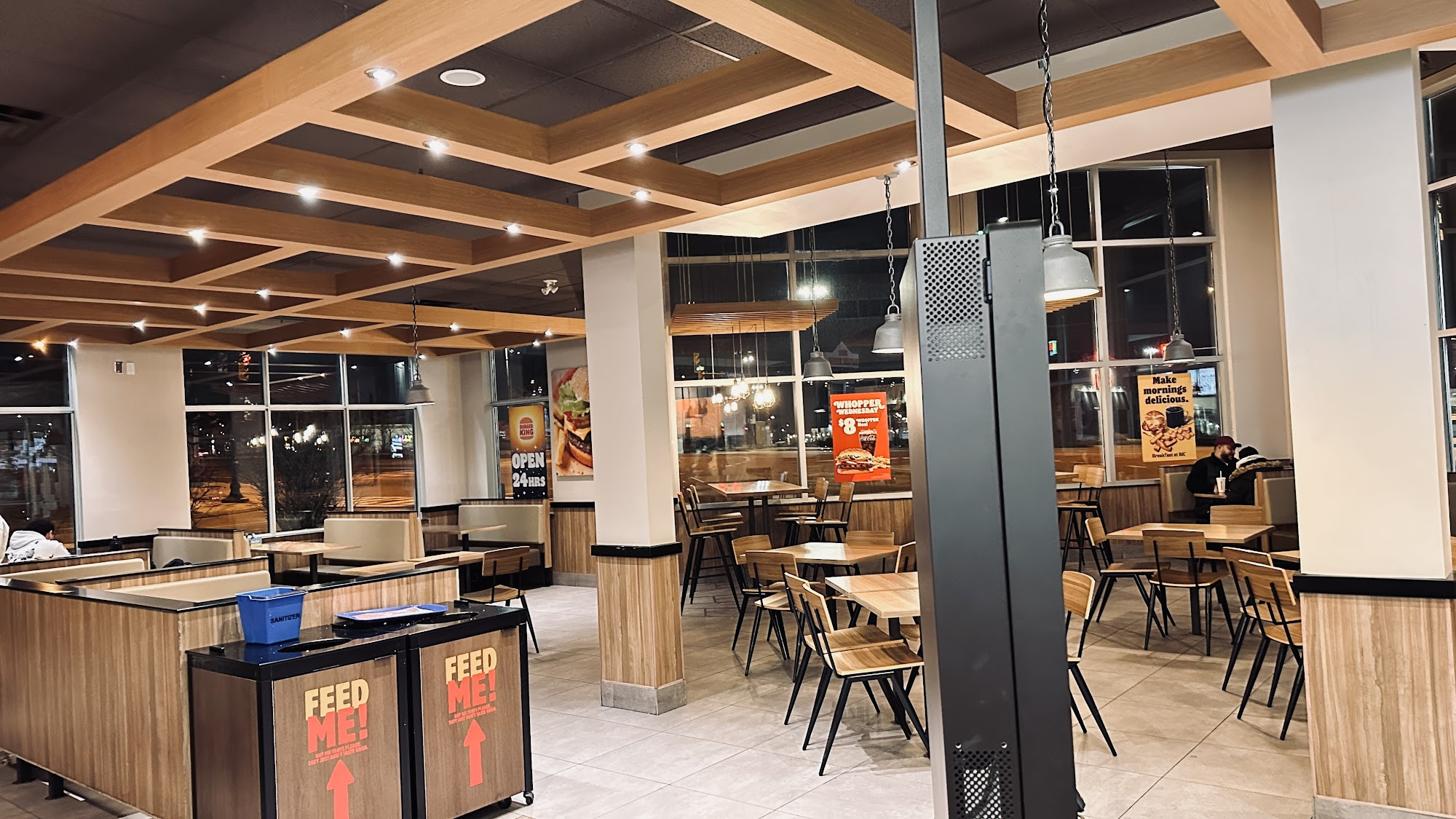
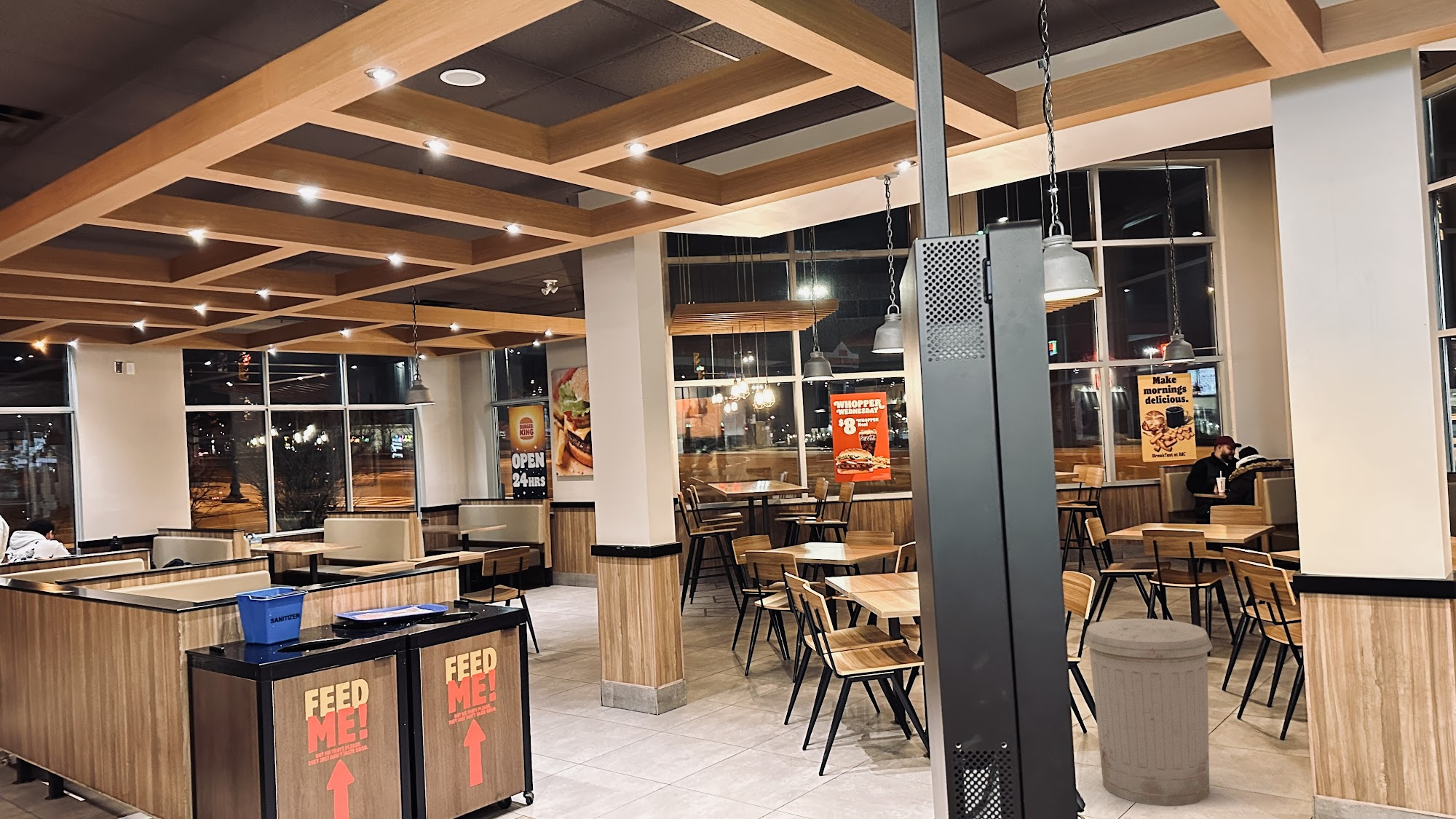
+ trash can (1150, 705)
